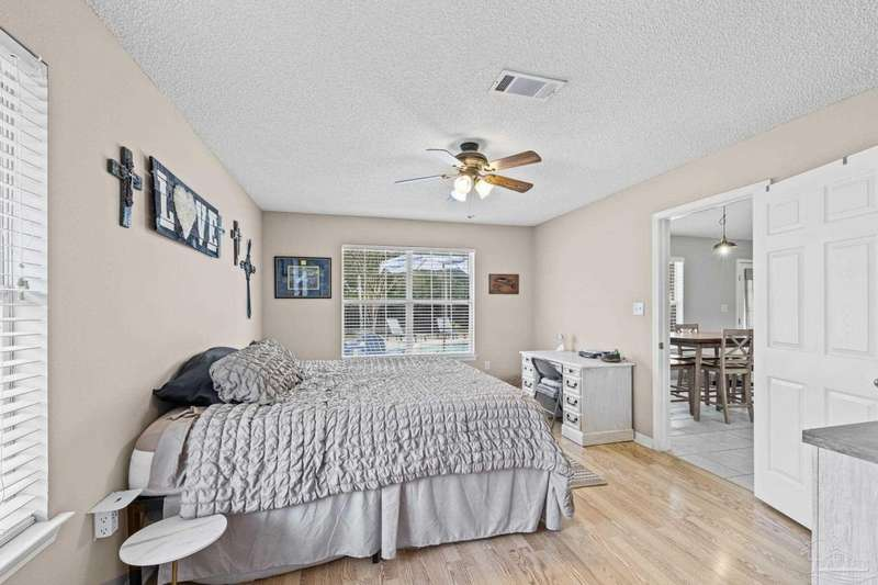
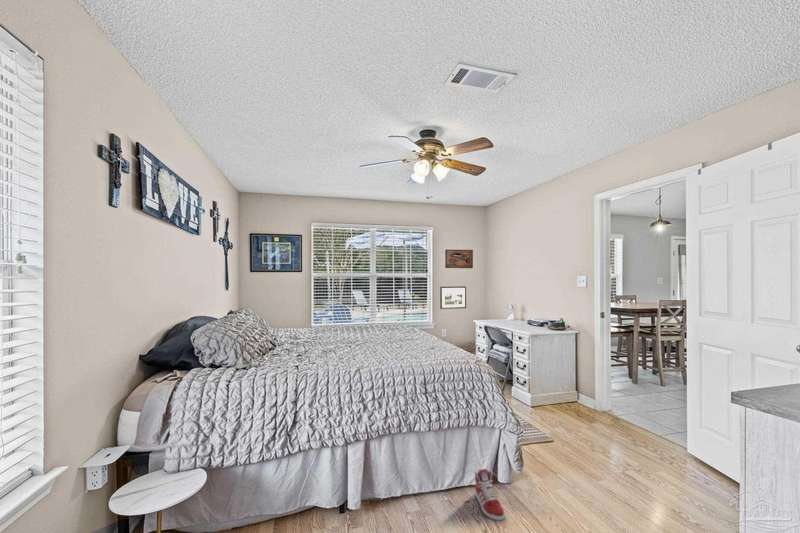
+ picture frame (453, 297)
+ sneaker (488, 491)
